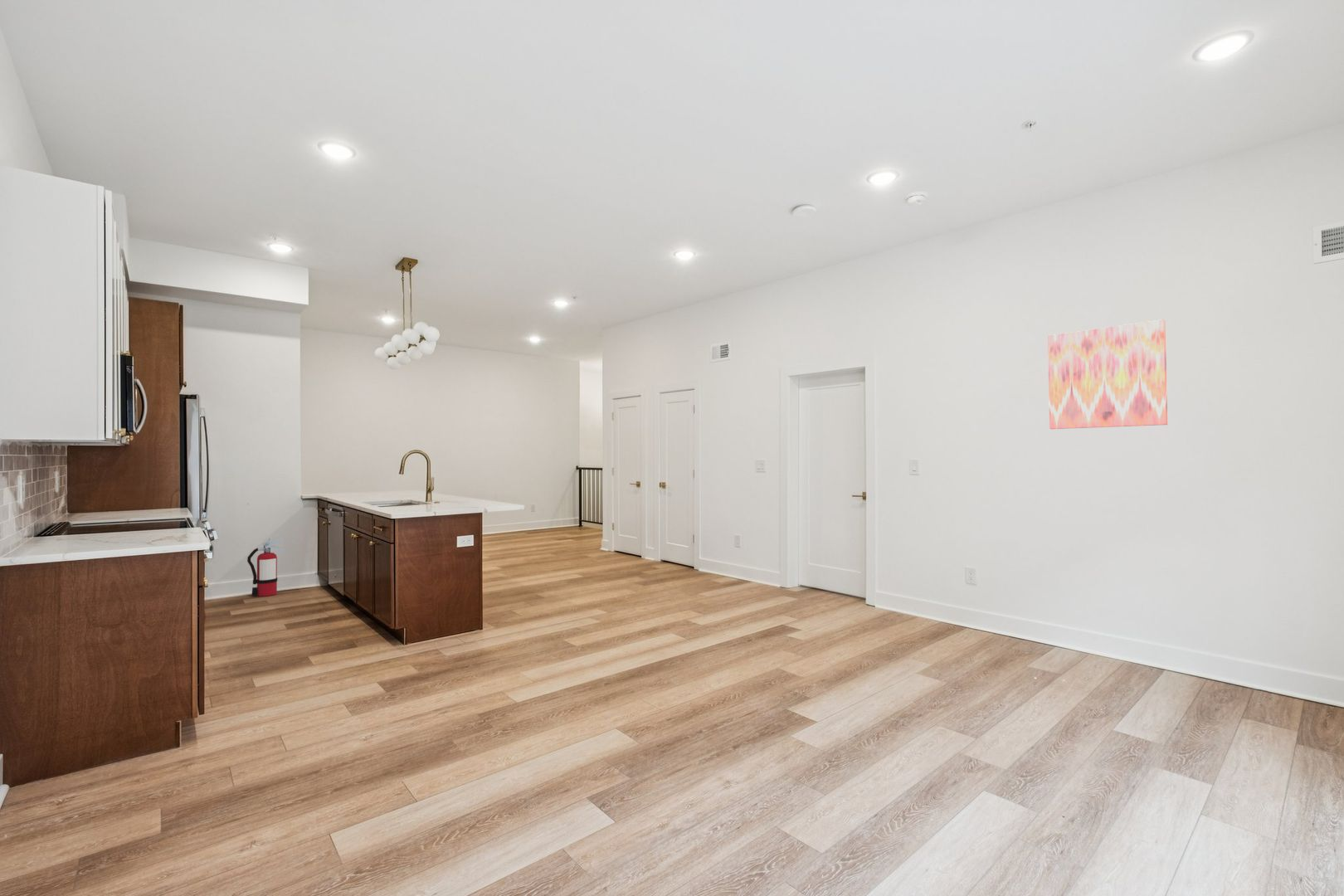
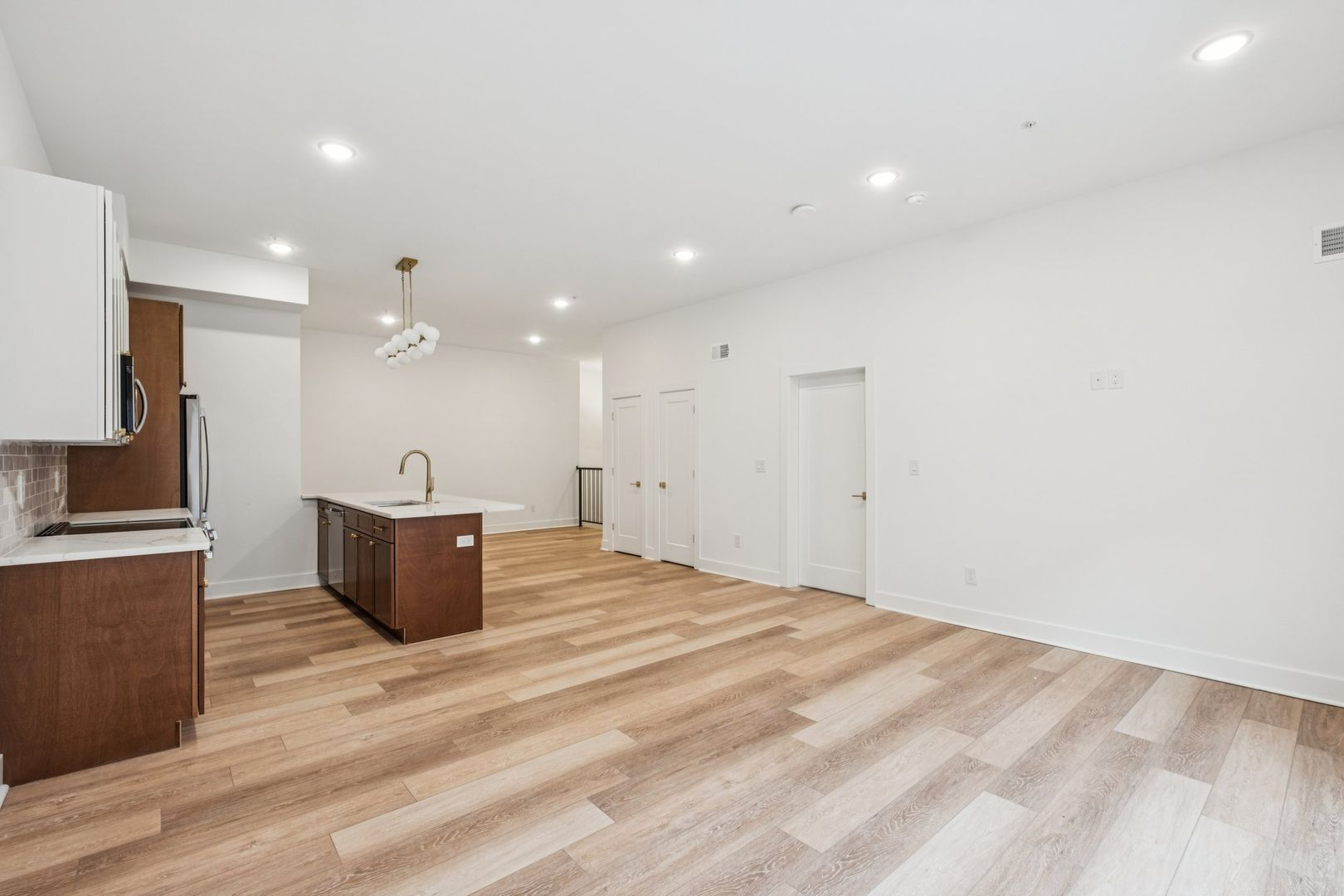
- fire extinguisher (266, 566)
- wall art (1103, 377)
